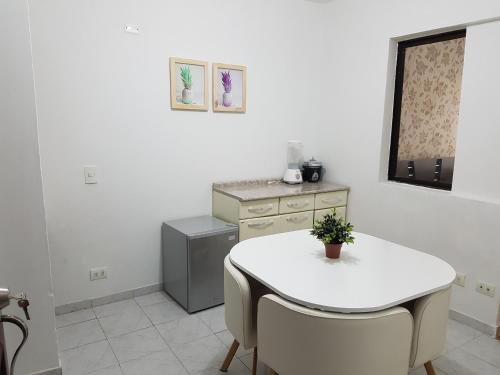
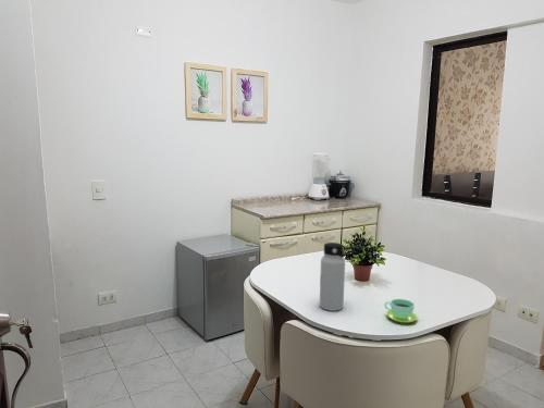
+ cup (400, 310)
+ water bottle (332, 275)
